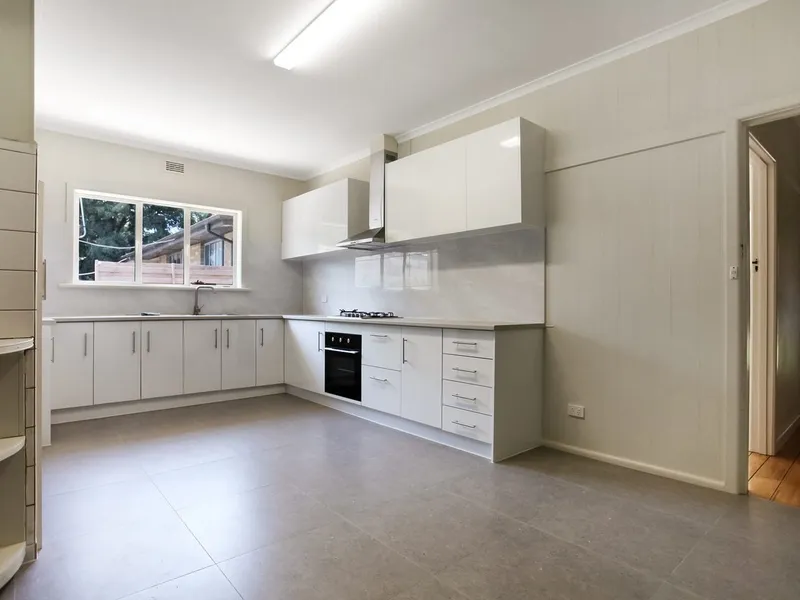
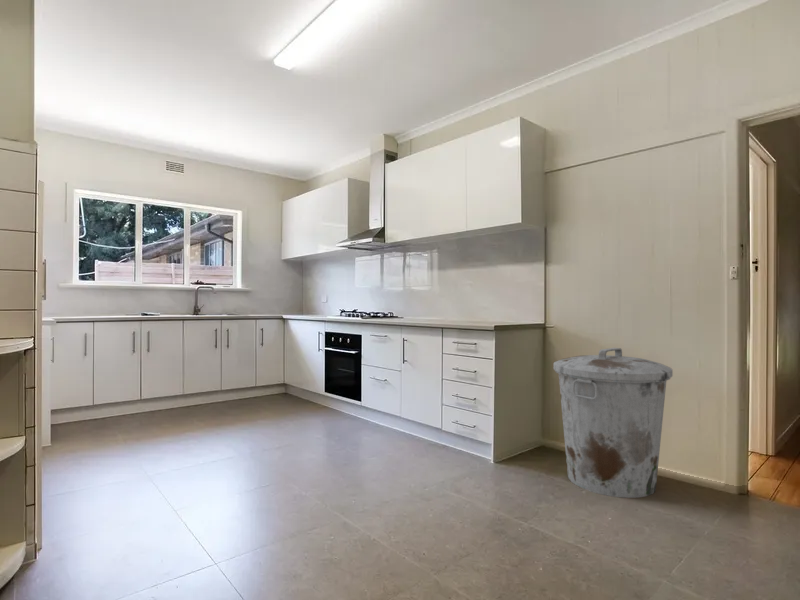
+ trash can (610, 414)
